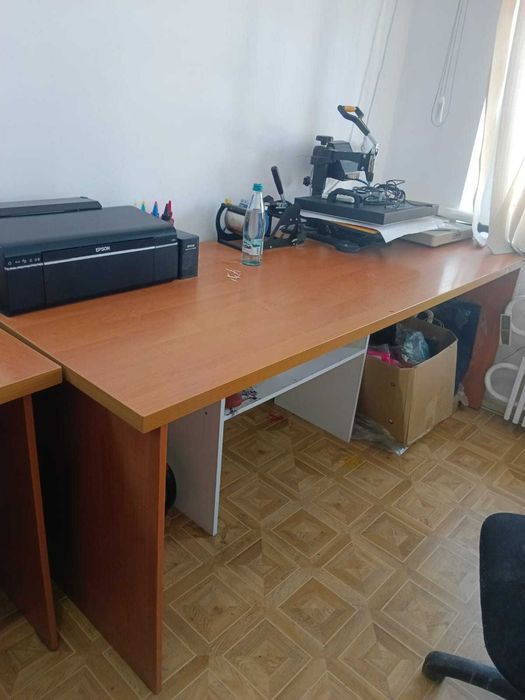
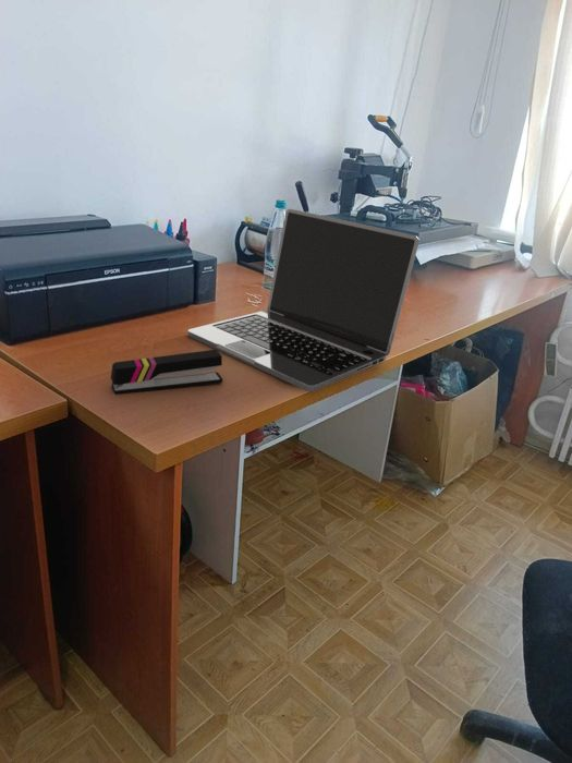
+ stapler (168, 370)
+ laptop (297, 289)
